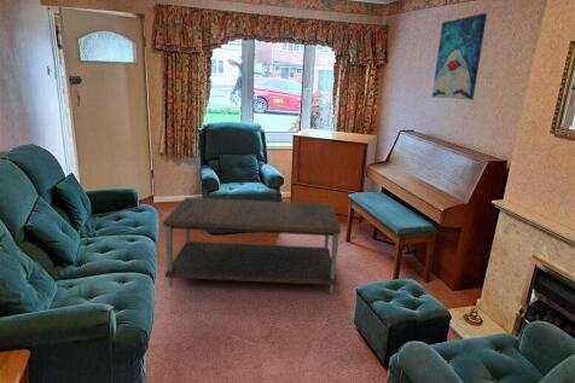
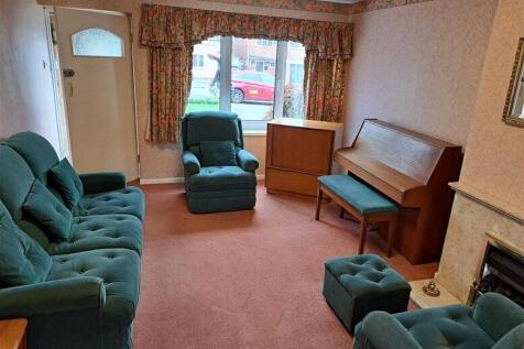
- wall art (457, 59)
- coffee table (255, 244)
